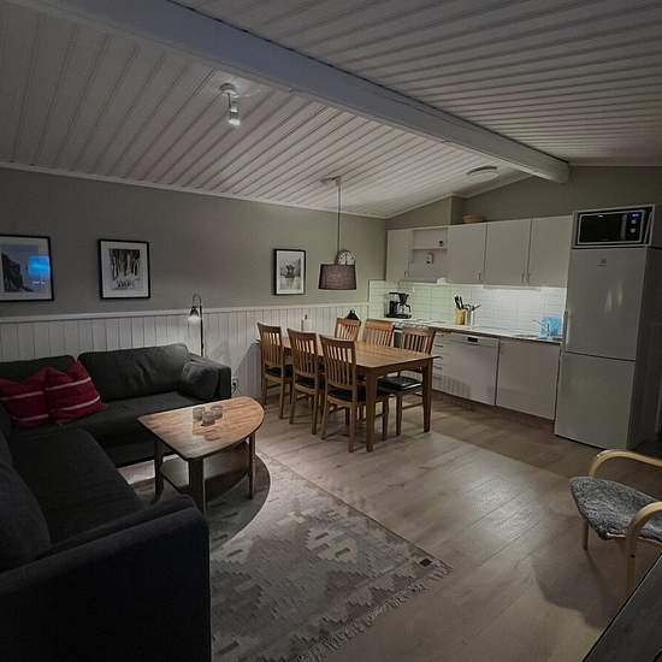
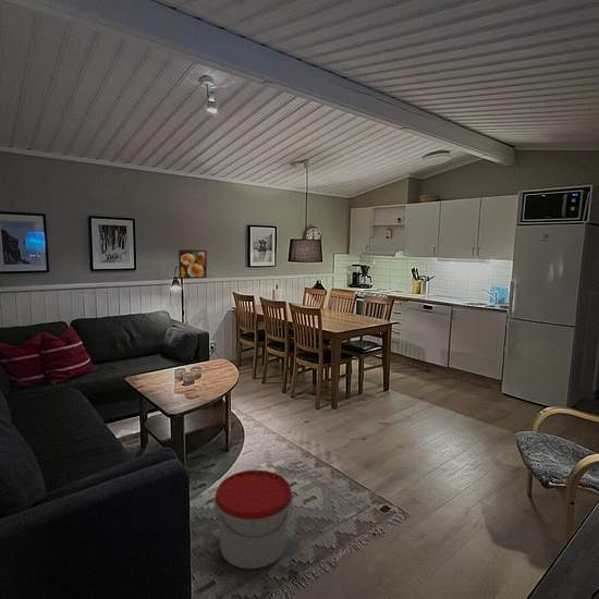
+ bucket (253, 516)
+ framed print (193, 264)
